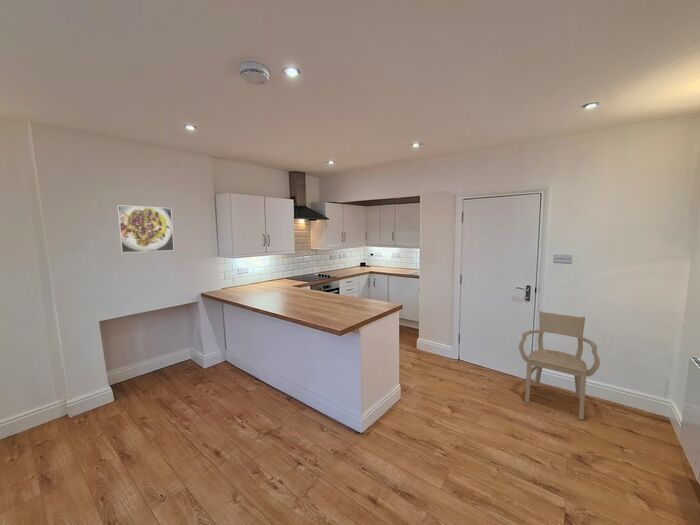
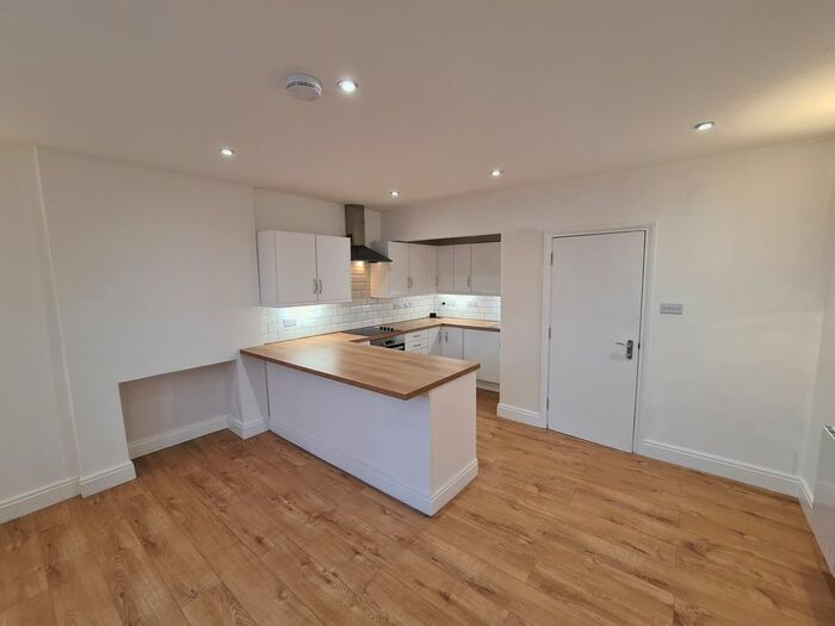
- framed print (147, 229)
- armchair (557, 359)
